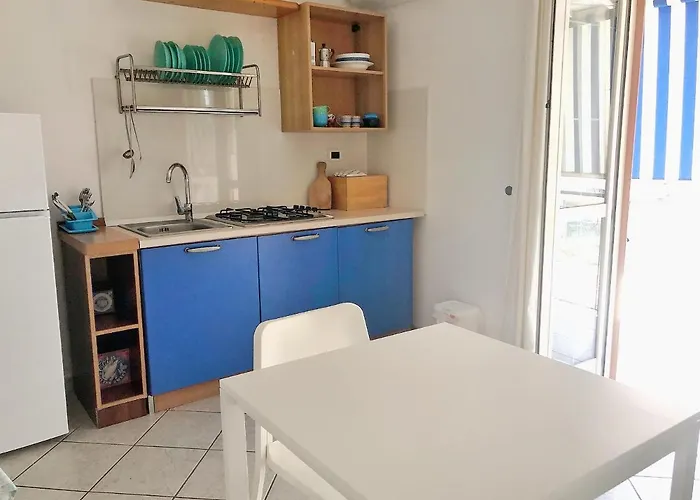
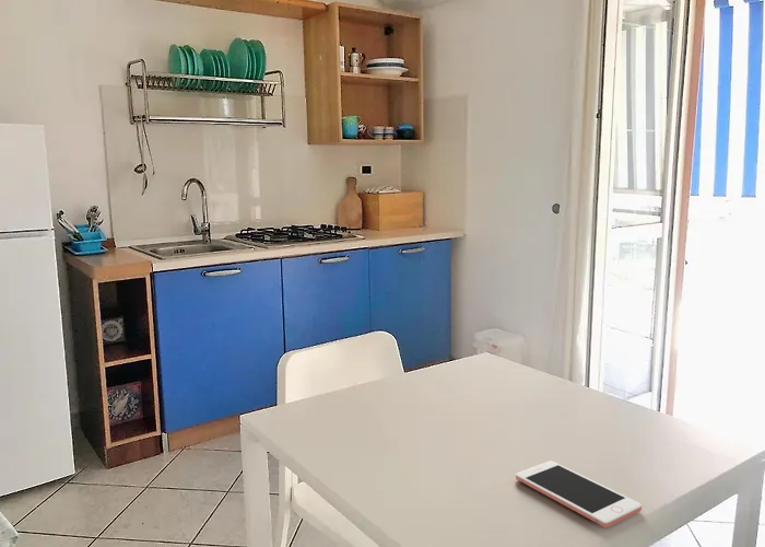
+ cell phone (575, 491)
